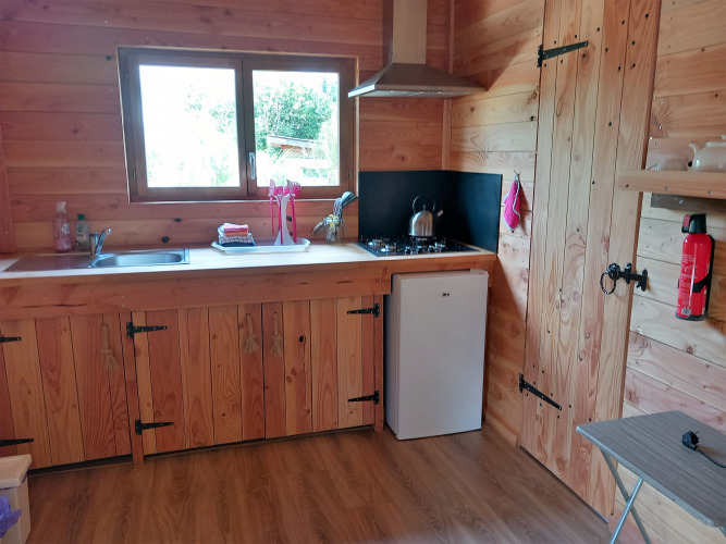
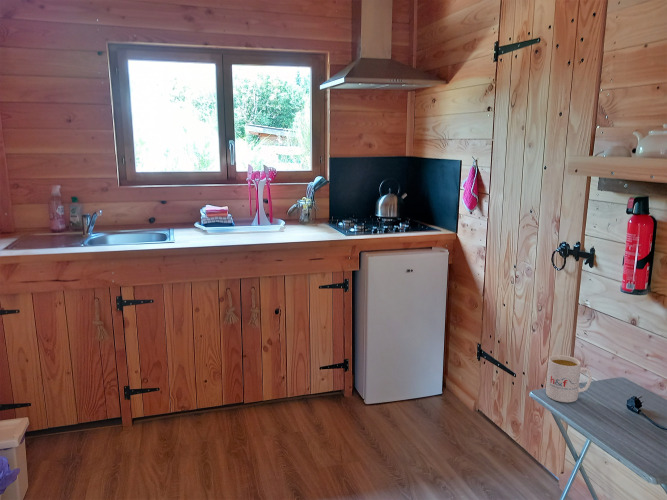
+ mug (569, 378)
